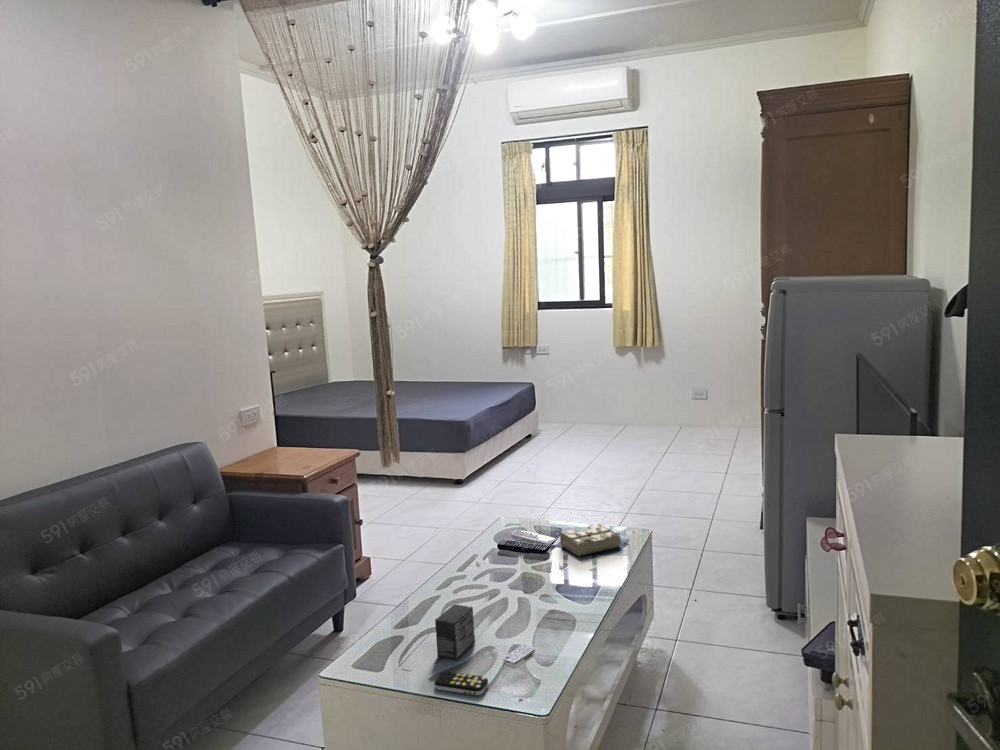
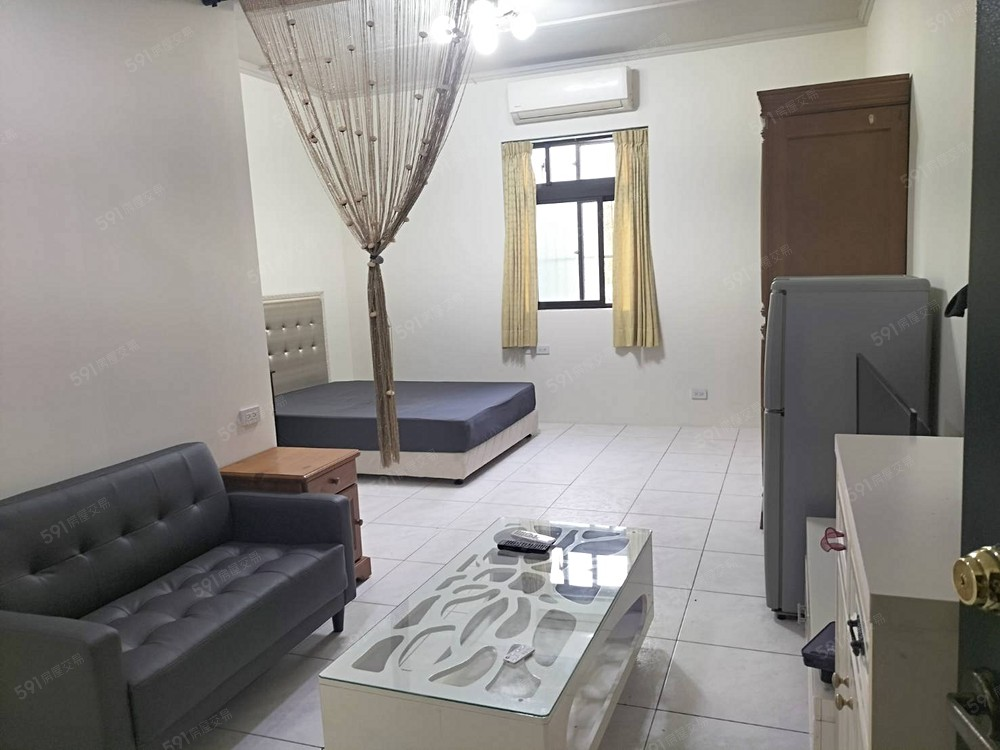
- small box (455, 631)
- diary (592, 539)
- remote control (461, 682)
